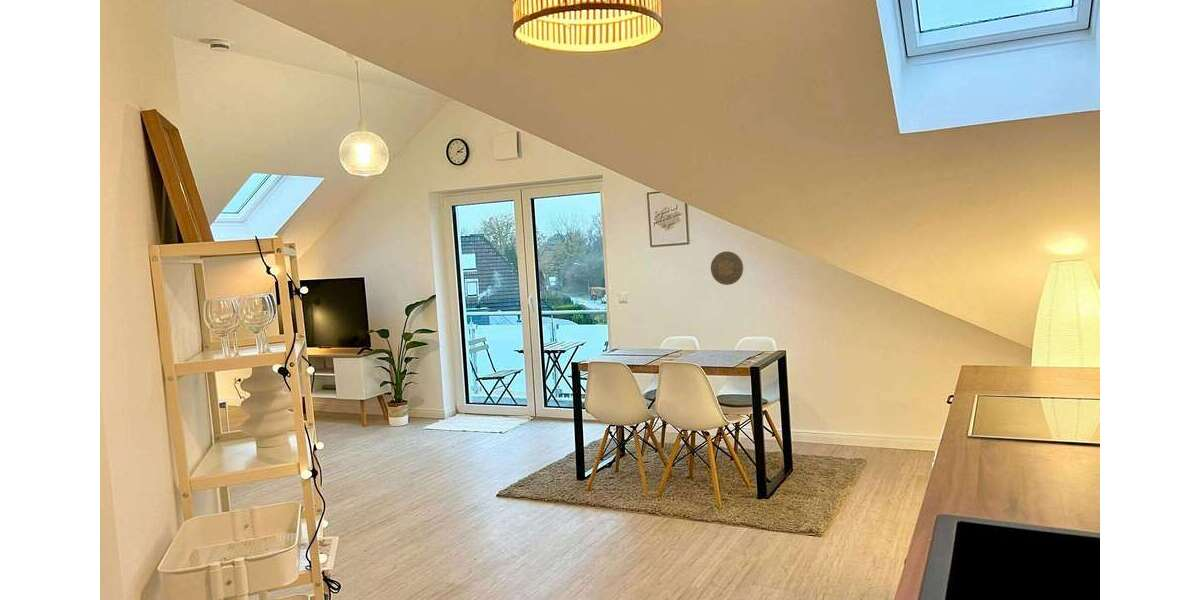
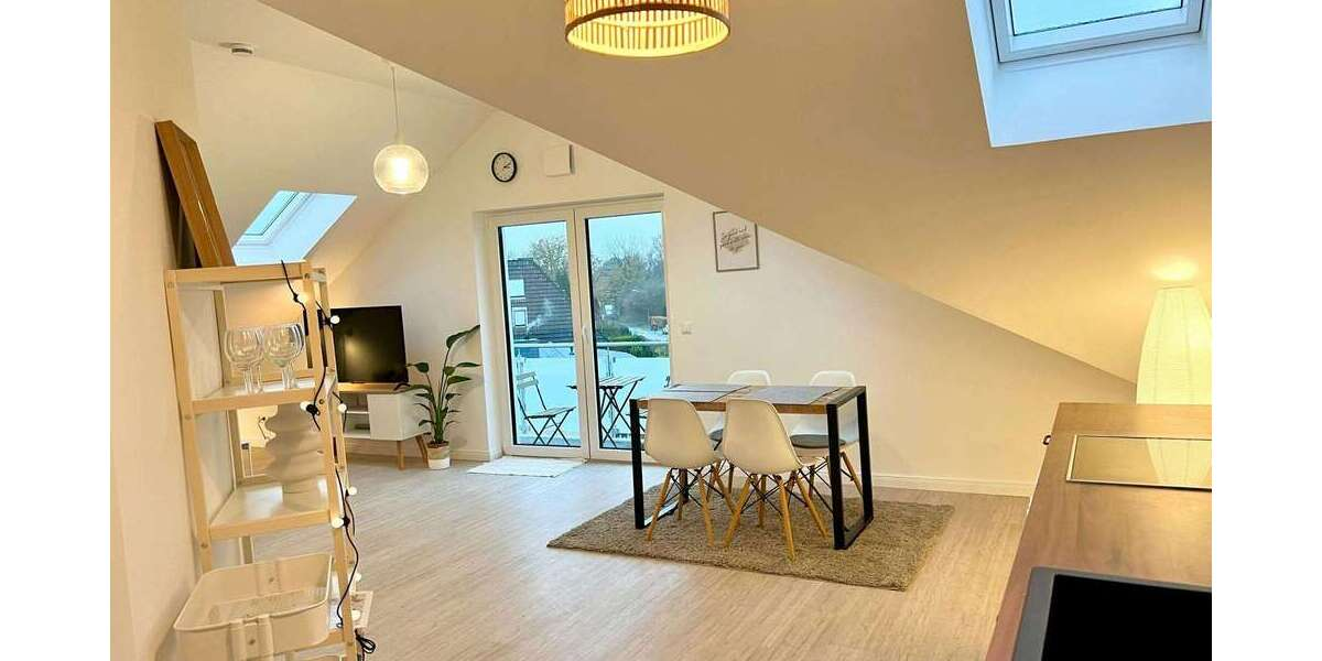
- decorative plate (726, 268)
